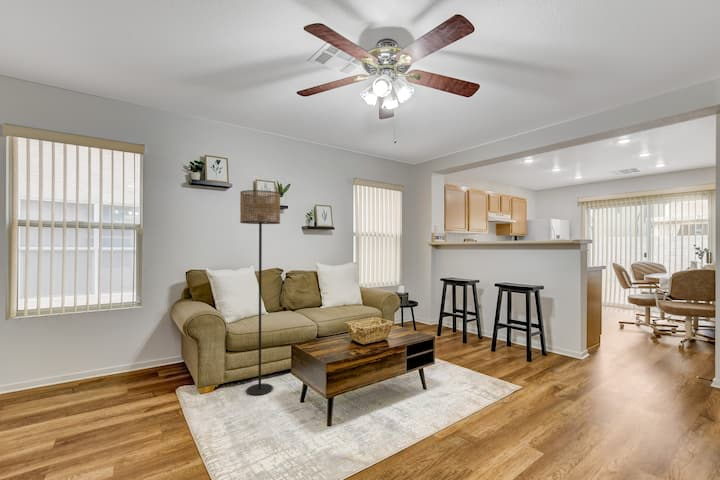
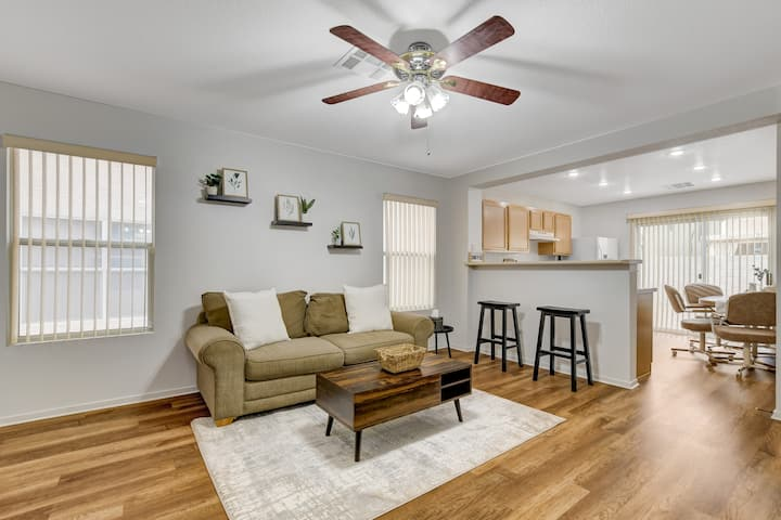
- floor lamp (260, 291)
